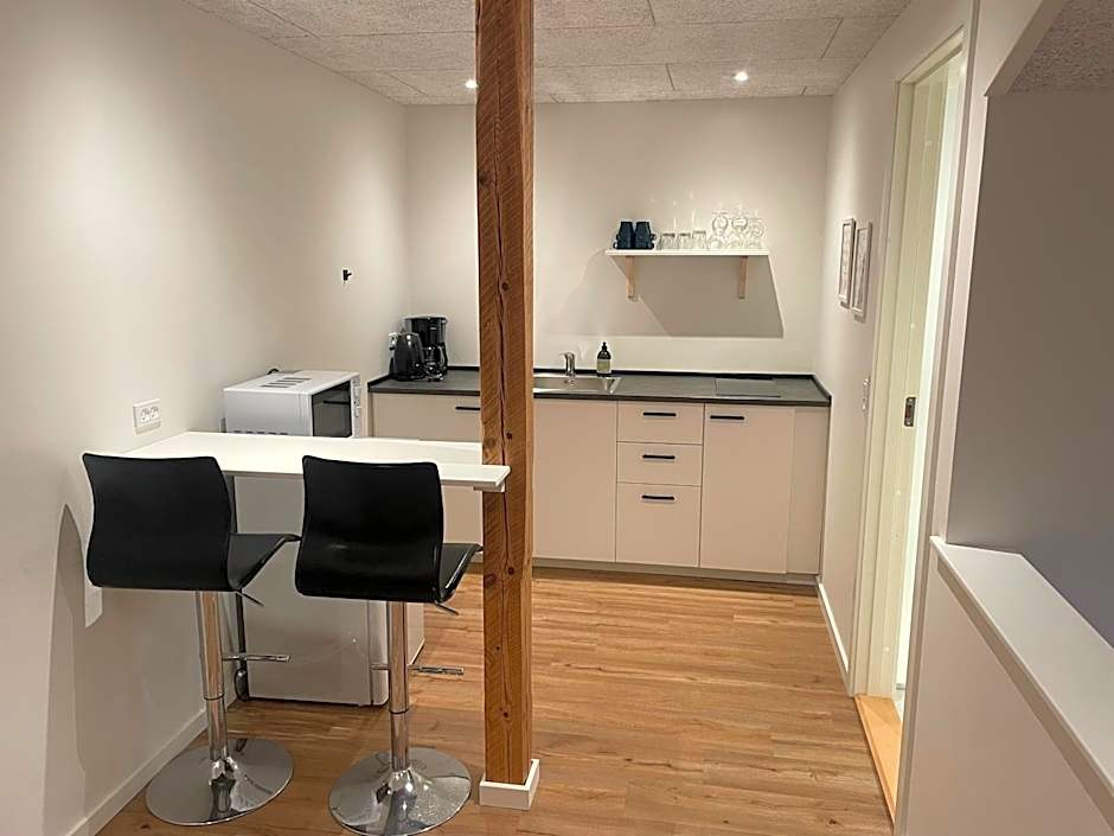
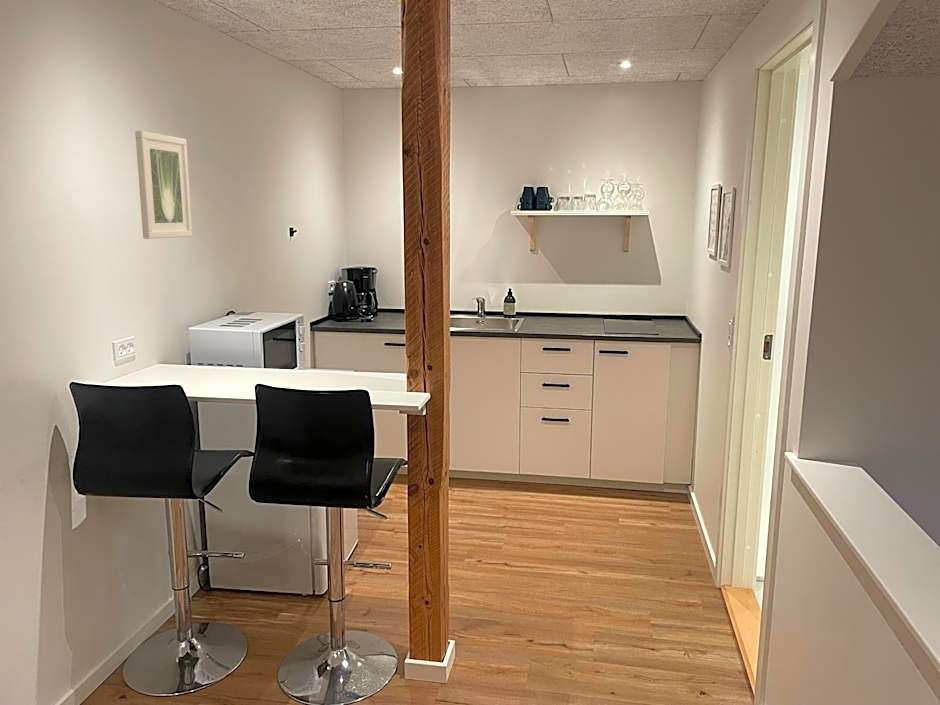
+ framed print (165, 186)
